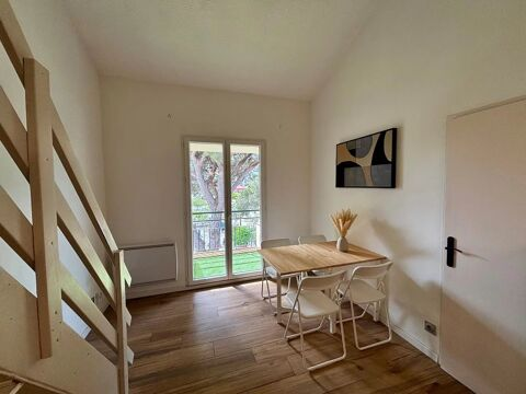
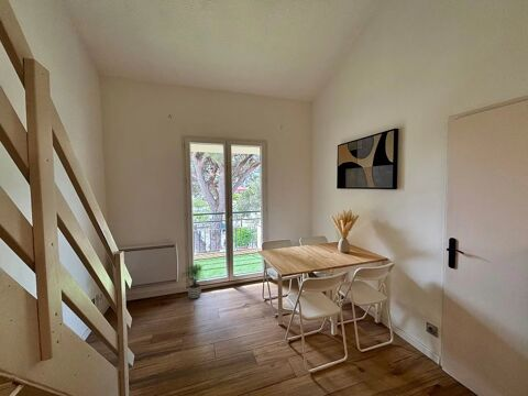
+ potted plant (194, 280)
